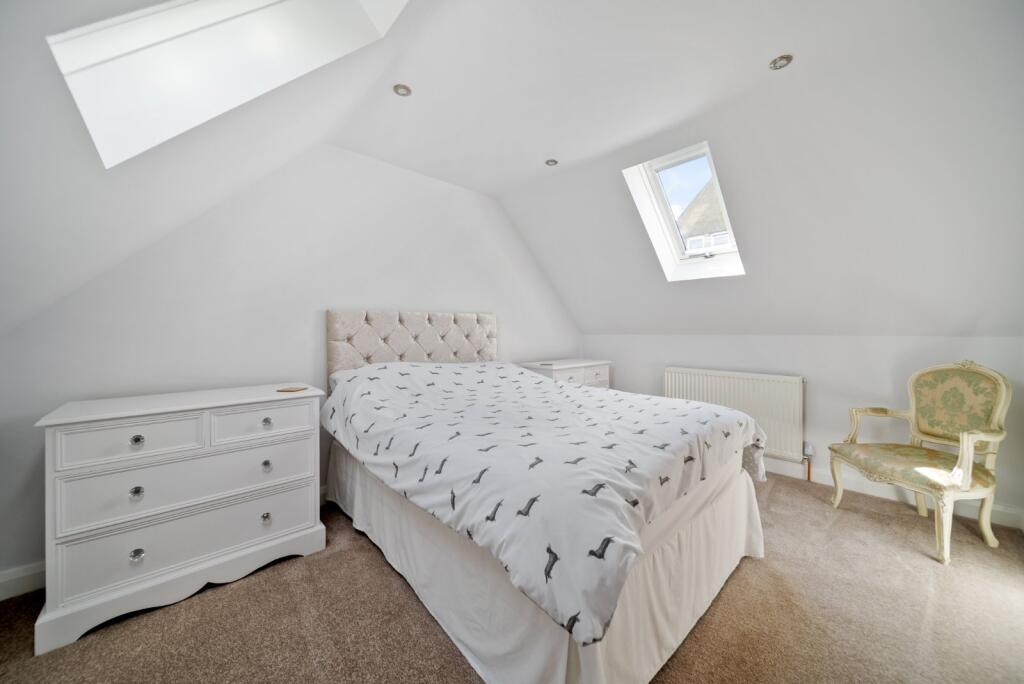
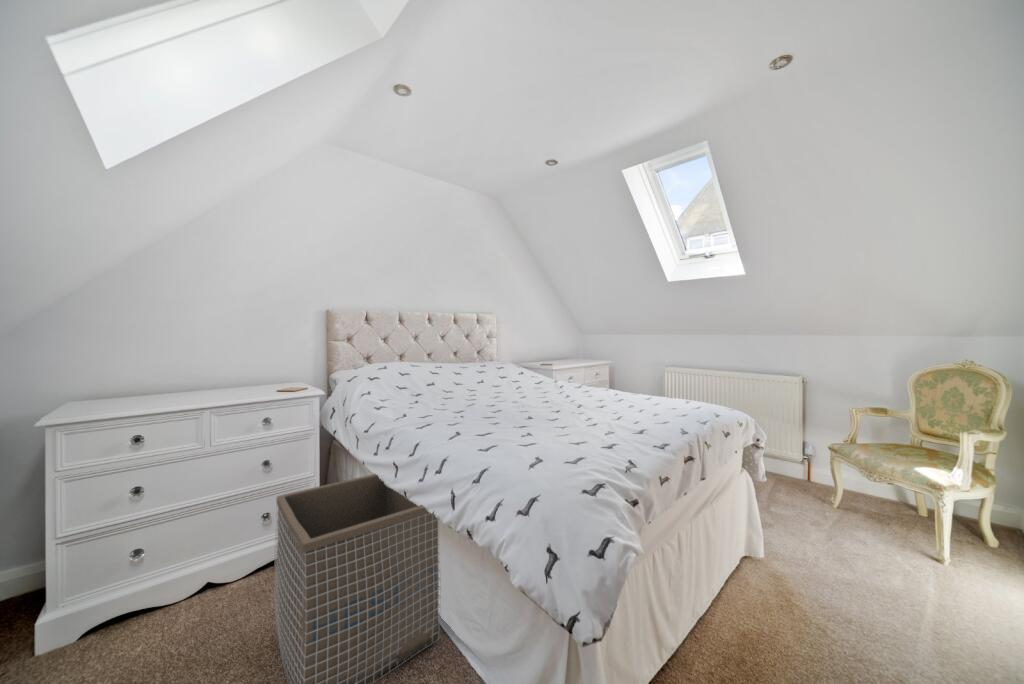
+ laundry basket (355, 567)
